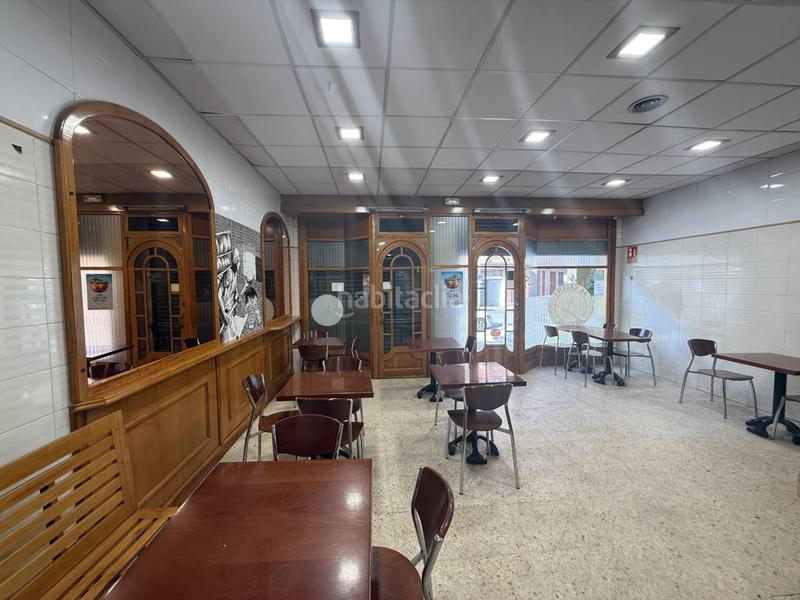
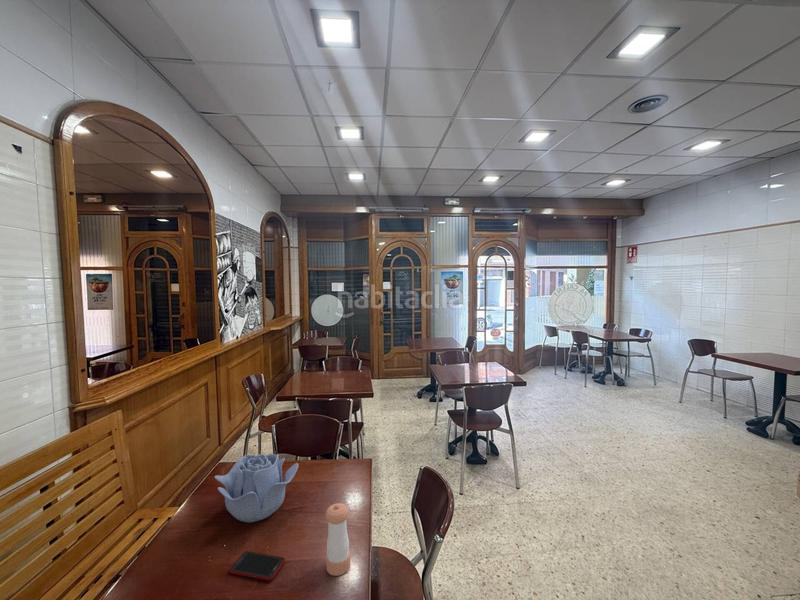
+ decorative bowl (256, 486)
+ pepper shaker (337, 535)
+ cell phone (257, 565)
